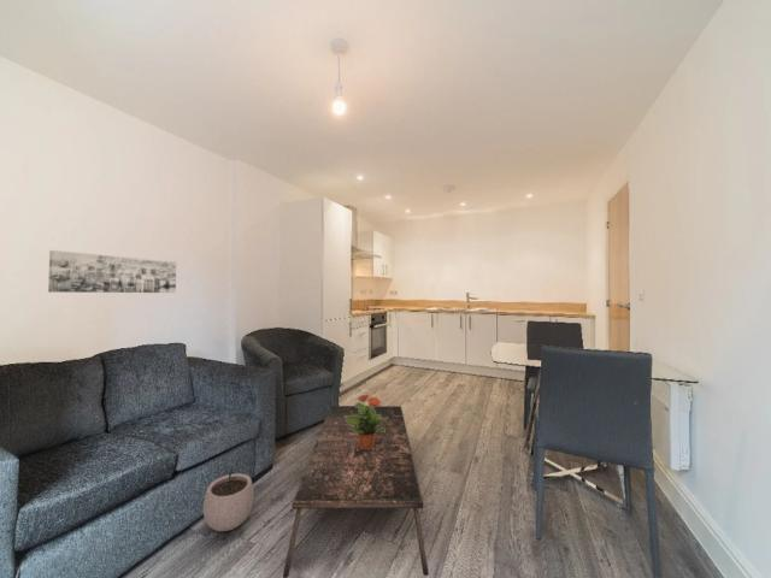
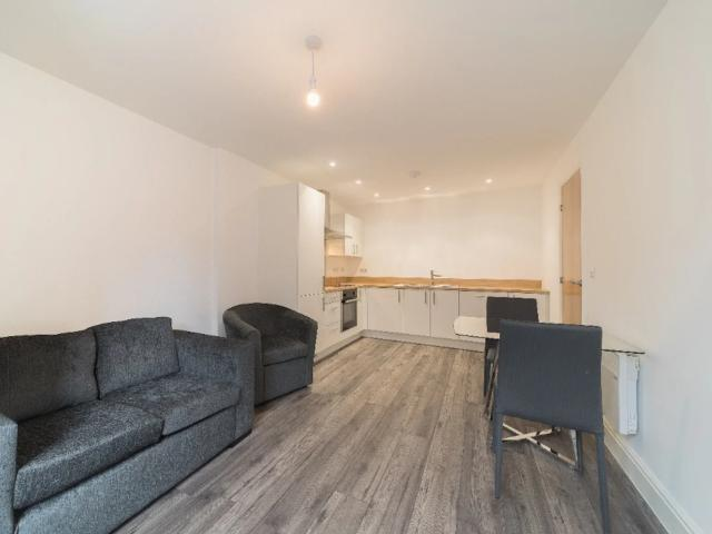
- potted plant (367, 419)
- coffee table (361, 465)
- wall art (122, 275)
- plant pot (229, 495)
